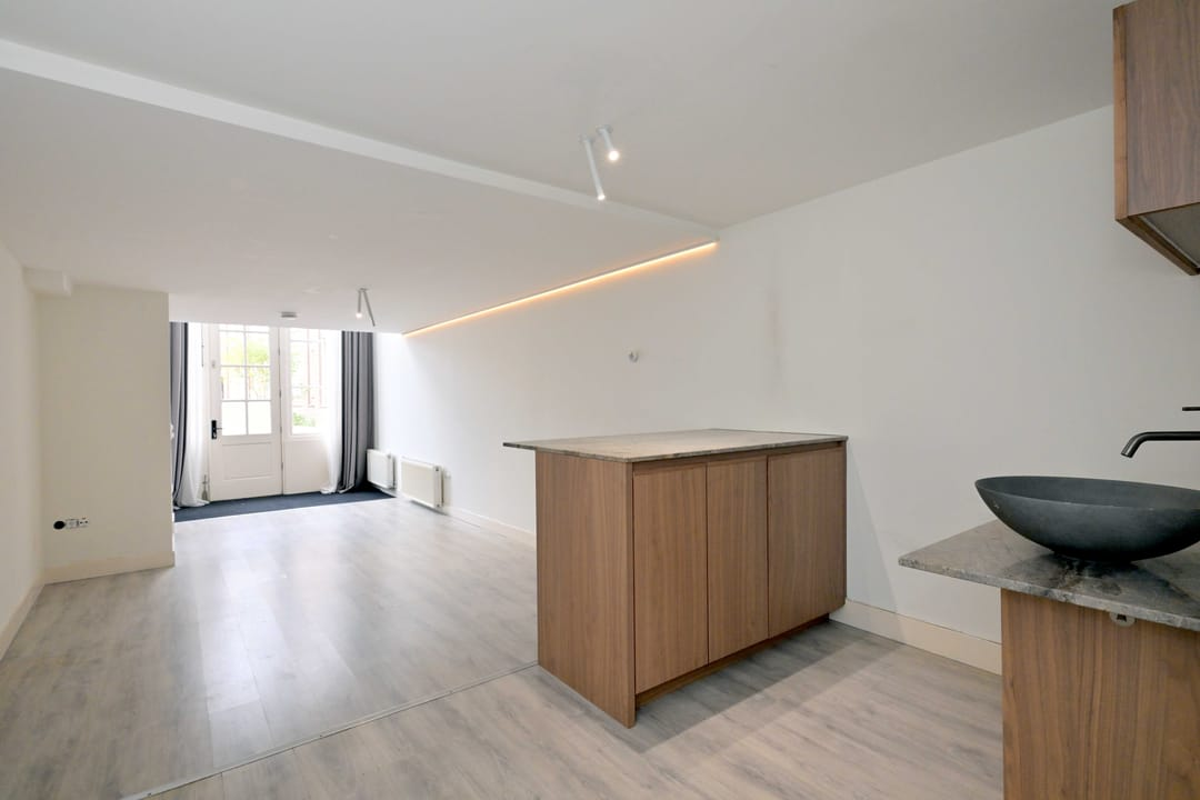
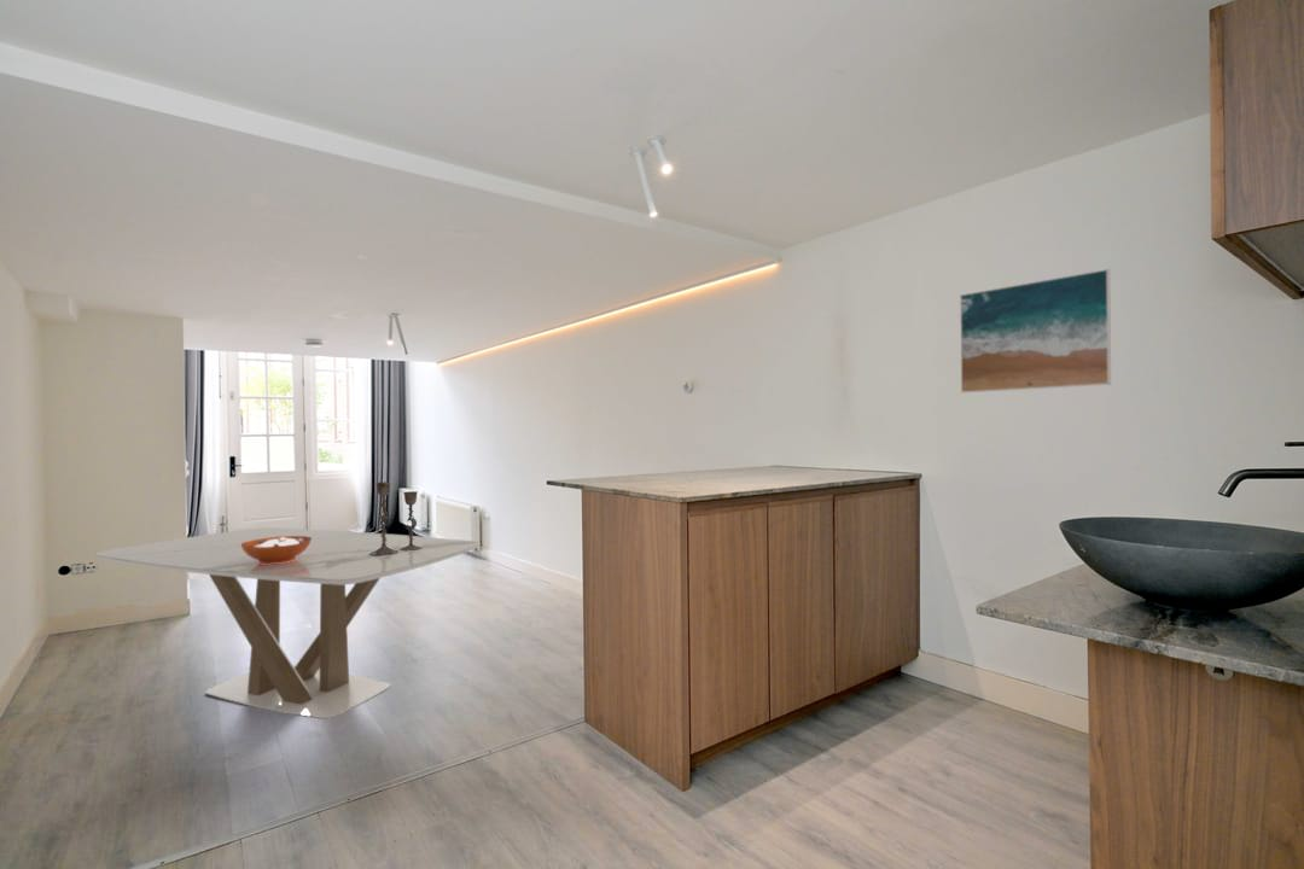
+ dining table (279, 618)
+ candlestick (388, 517)
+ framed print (1029, 336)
+ decorative bowl (276, 550)
